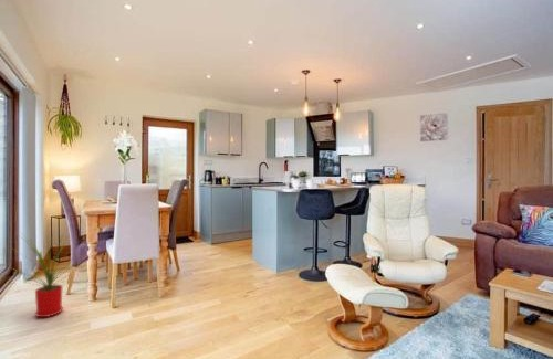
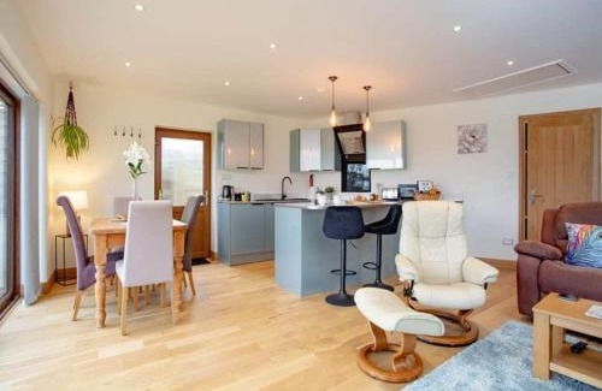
- house plant (50, 273)
